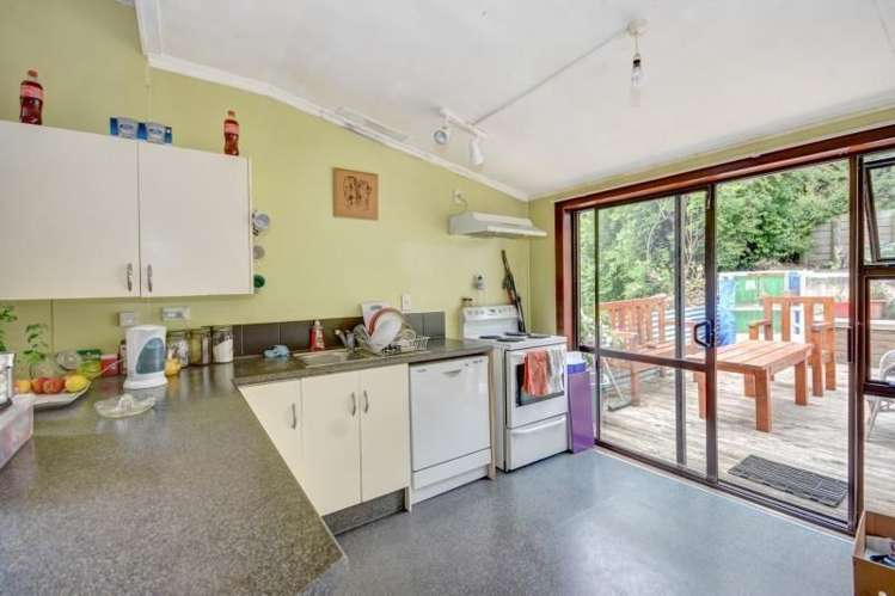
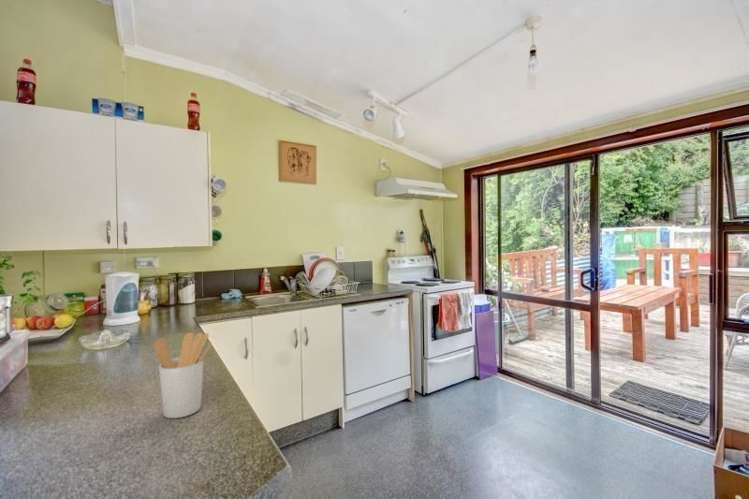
+ utensil holder (186, 370)
